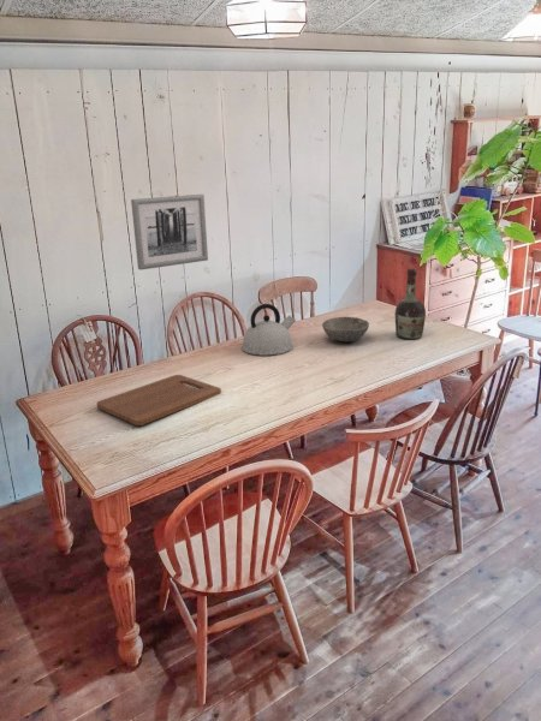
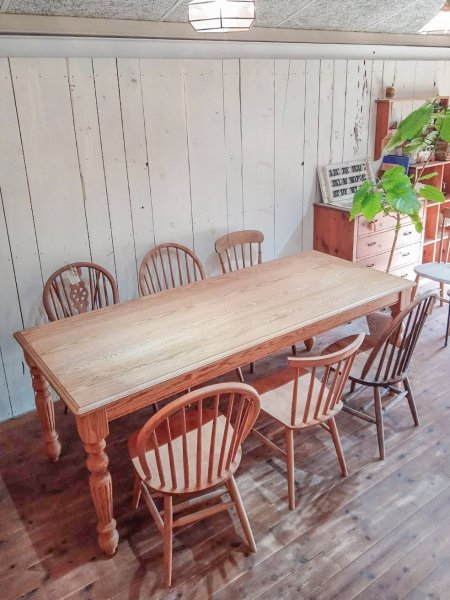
- kettle (268, 326)
- bowl (345, 330)
- cutting board (160, 398)
- cognac bottle (410, 303)
- wall art (171, 231)
